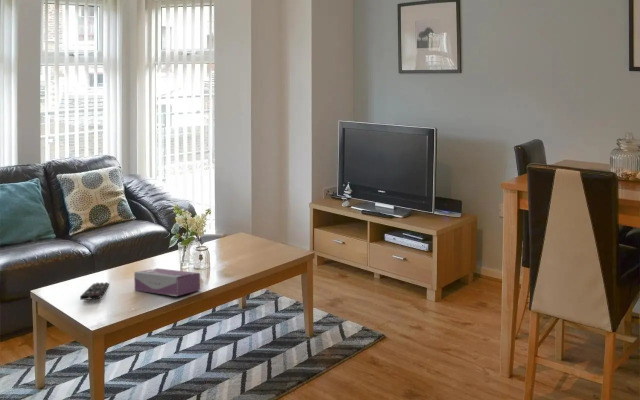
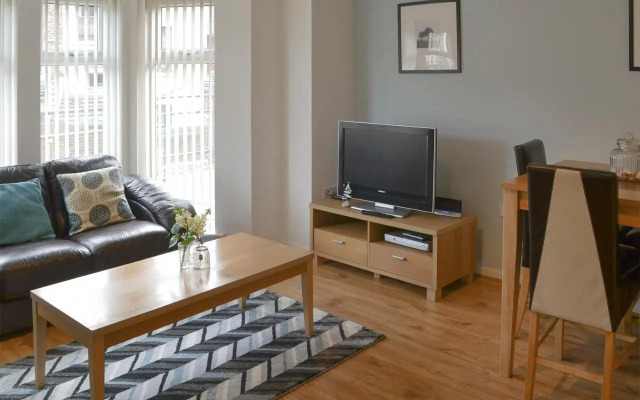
- tissue box (167, 281)
- remote control (96, 289)
